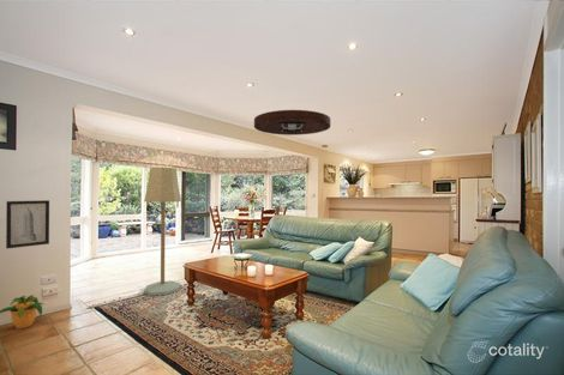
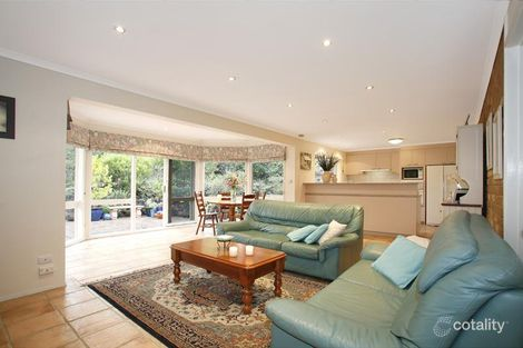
- potted plant (20, 310)
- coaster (292, 125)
- floor lamp (162, 228)
- wall art (28, 223)
